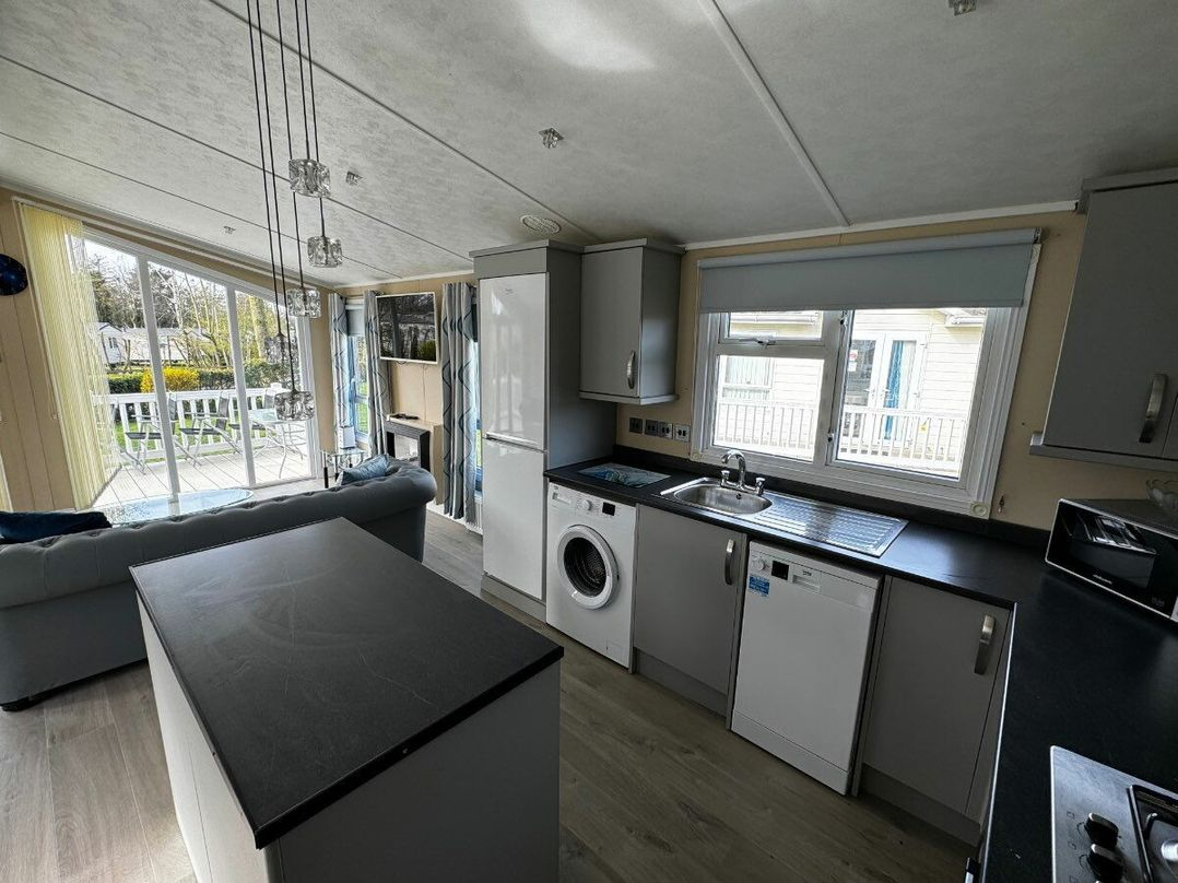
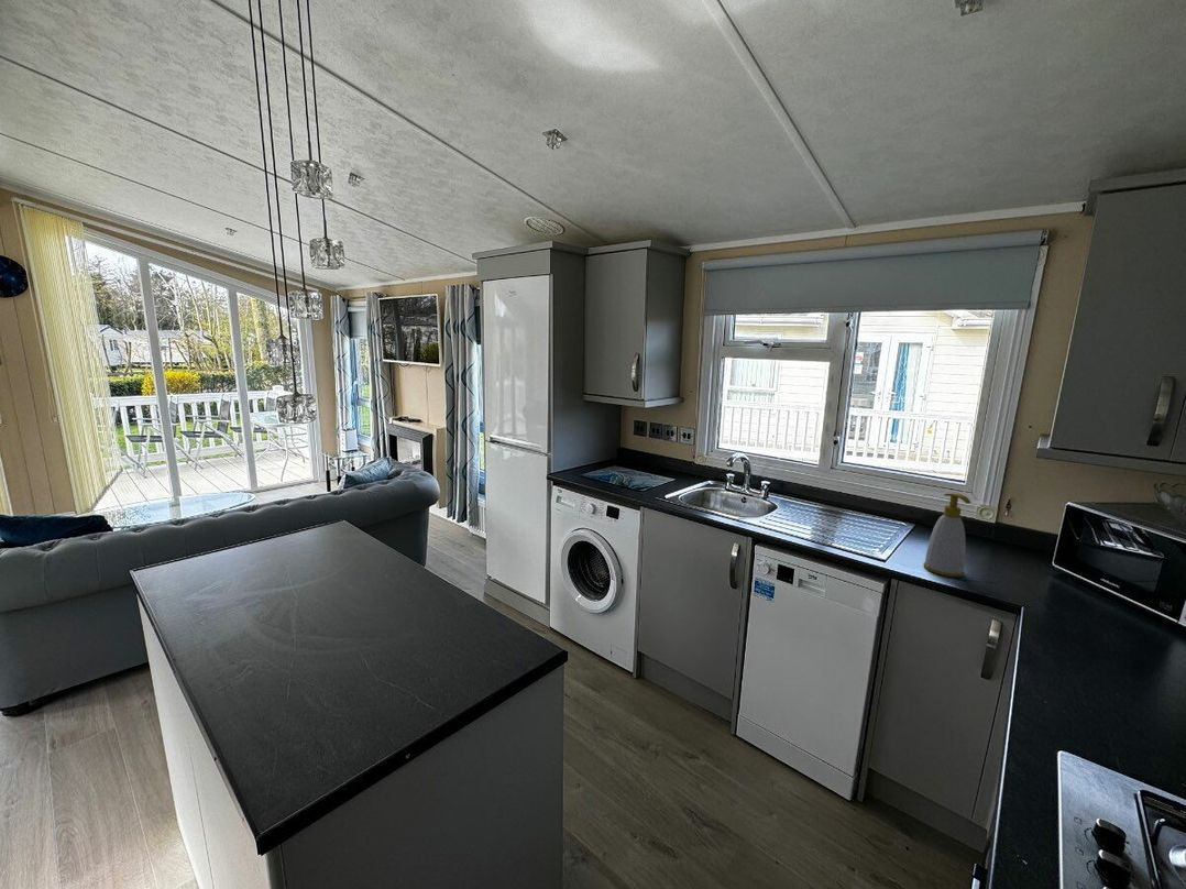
+ soap bottle (948, 533)
